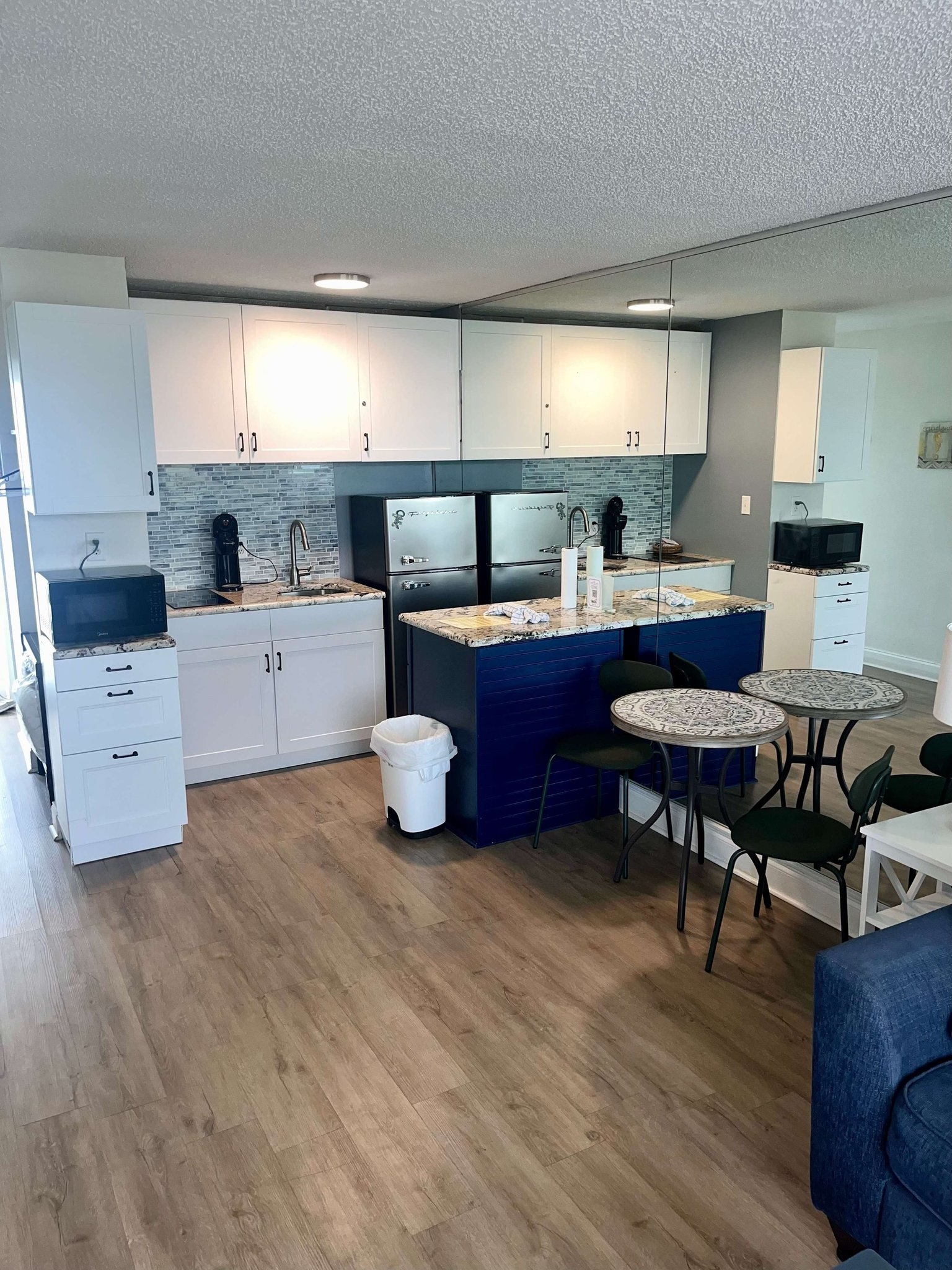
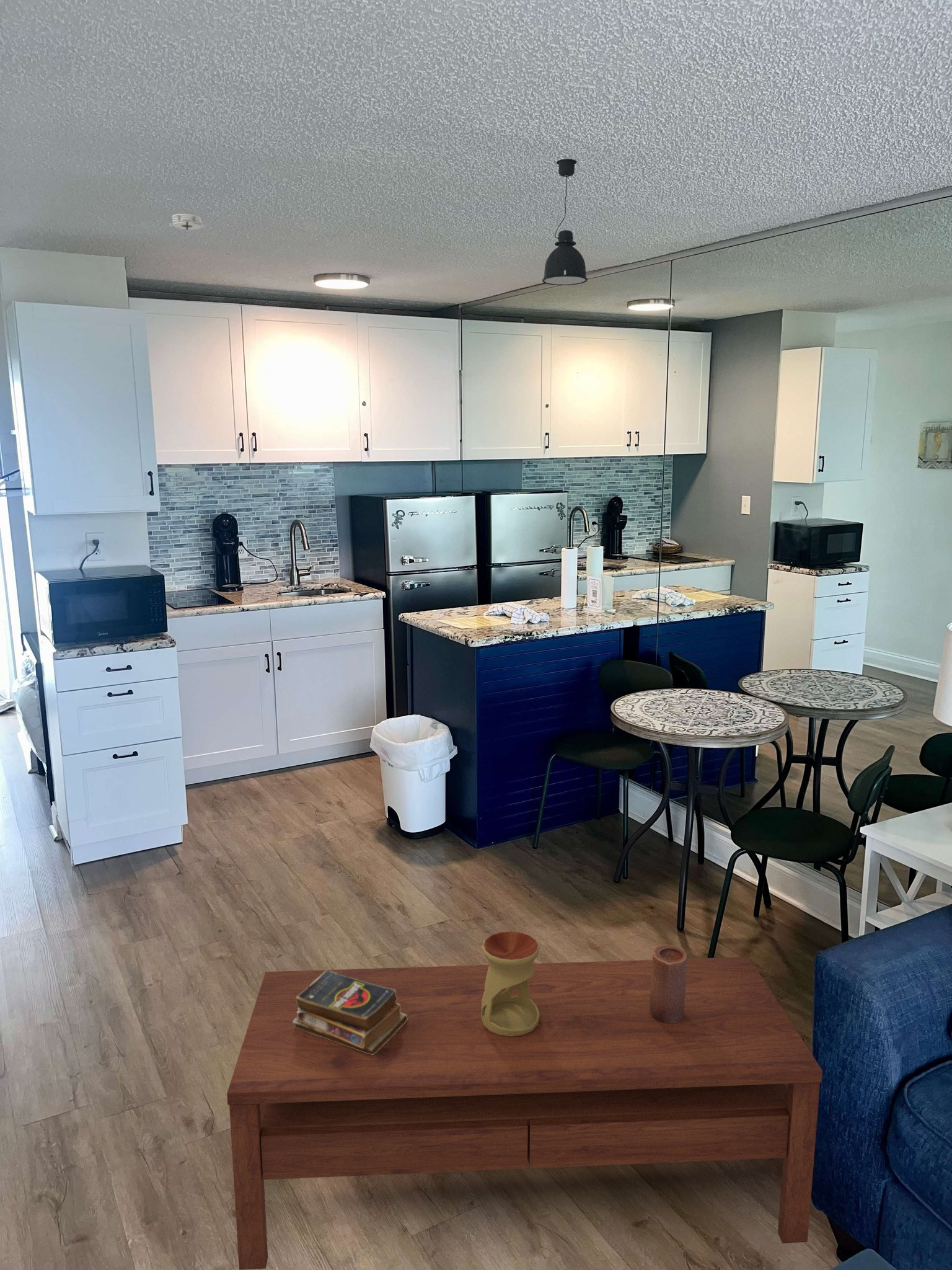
+ books (350, 1006)
+ pendant light (565, 225)
+ candle (668, 982)
+ smoke detector (185, 222)
+ oil burner (510, 981)
+ coffee table (518, 1098)
